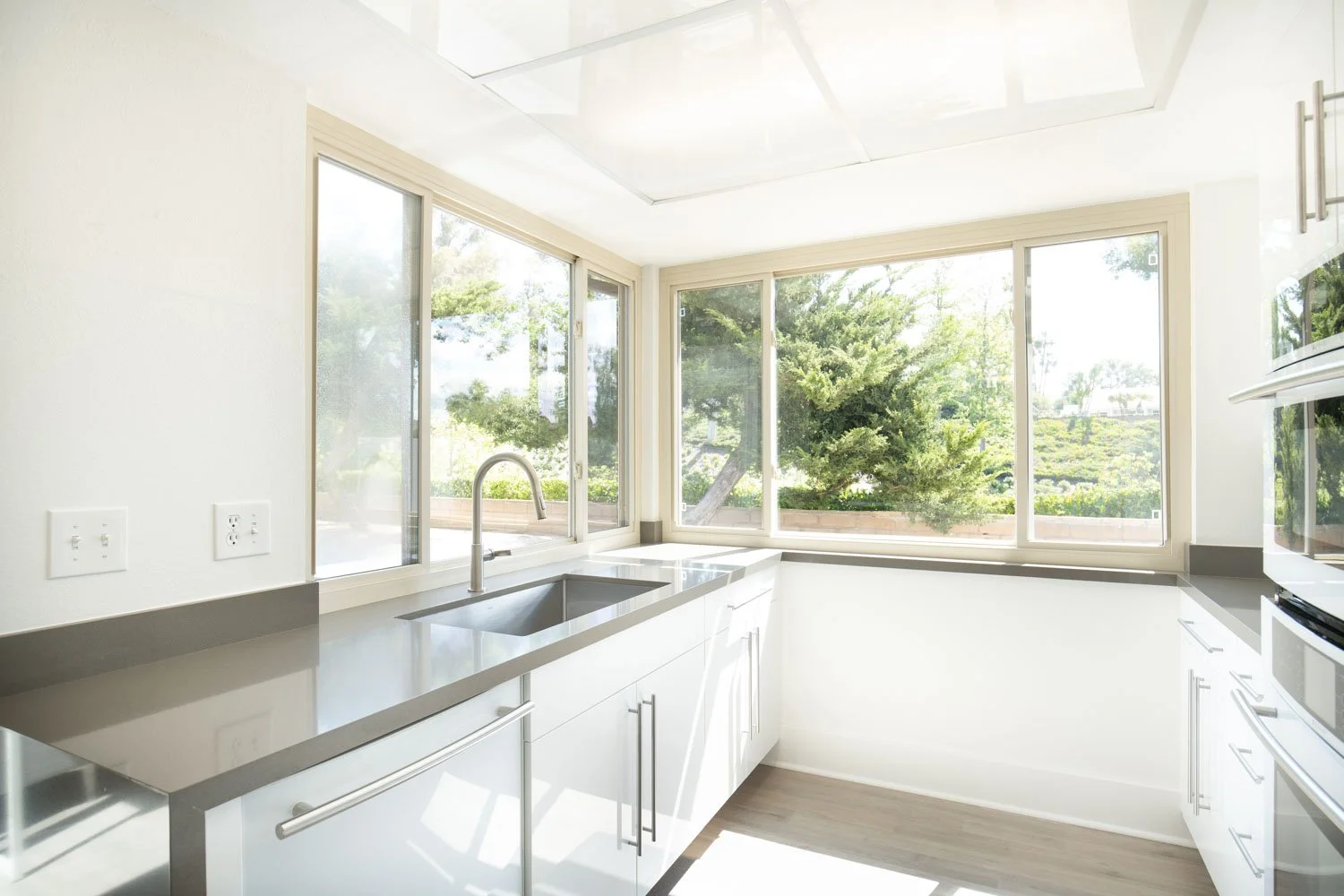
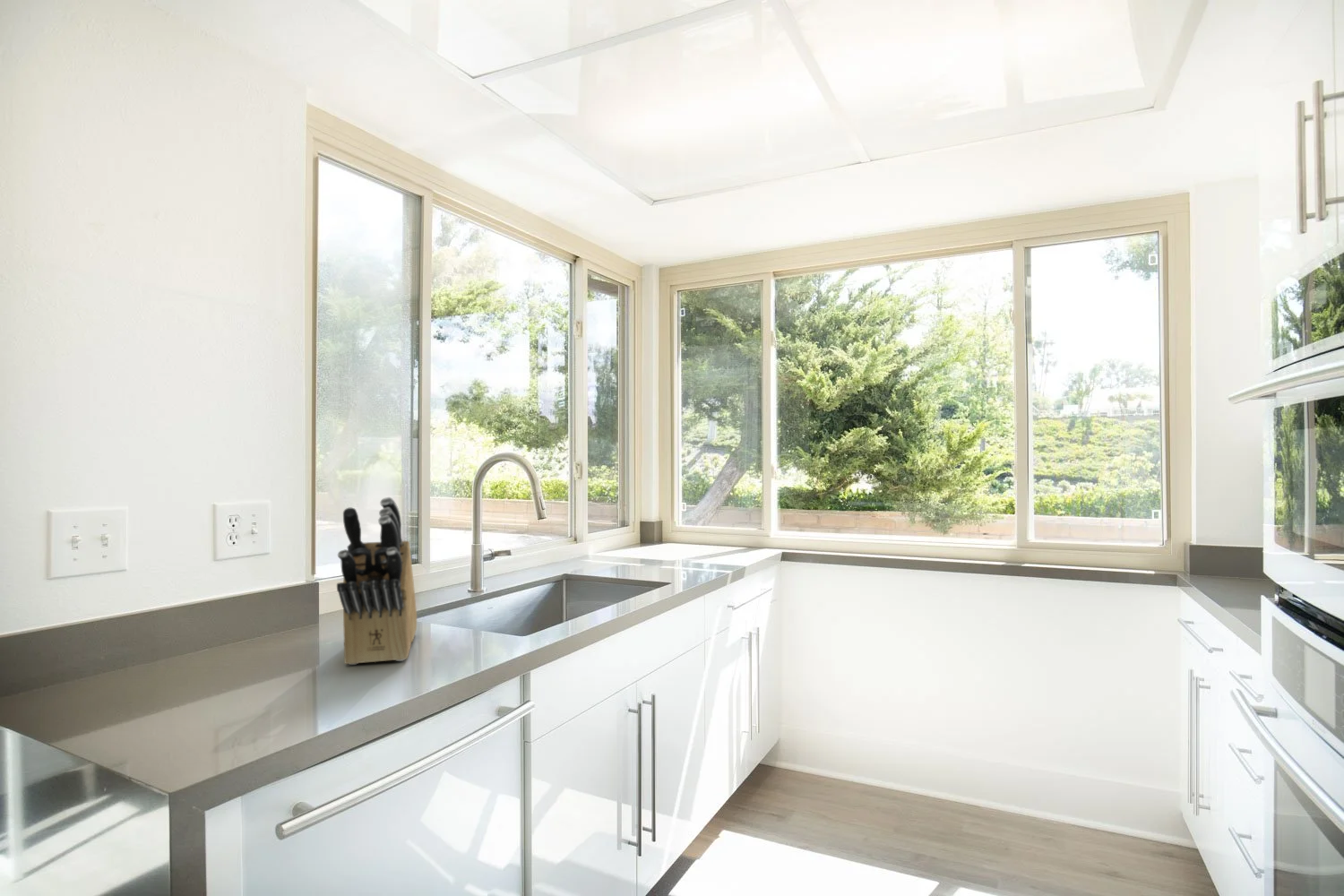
+ knife block (380, 573)
